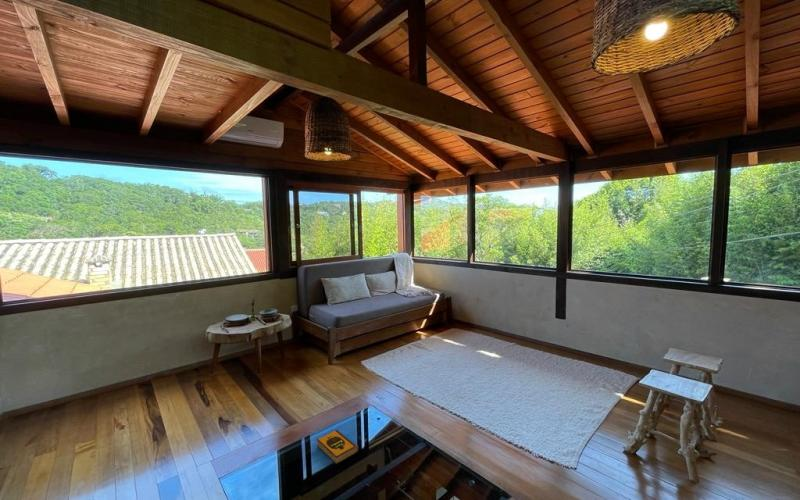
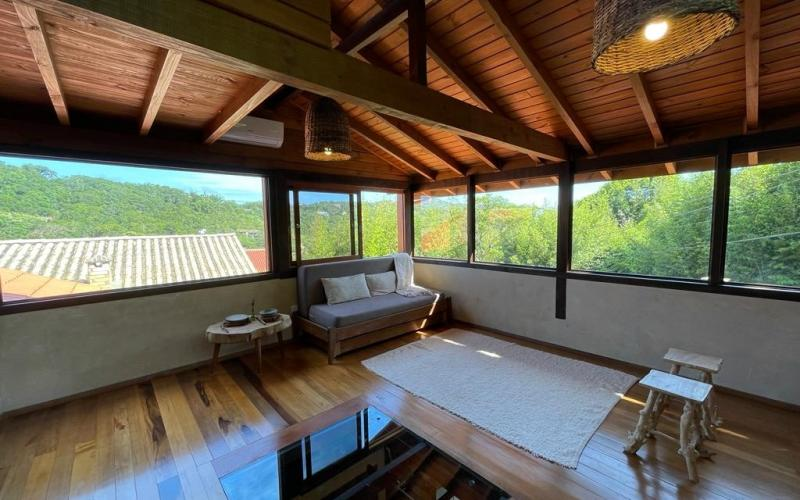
- hardback book (337, 445)
